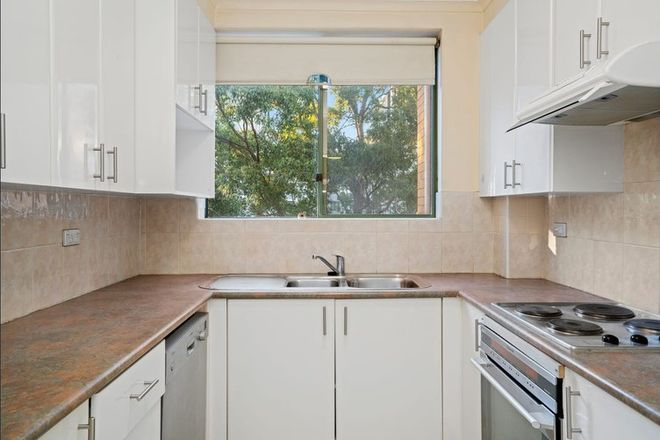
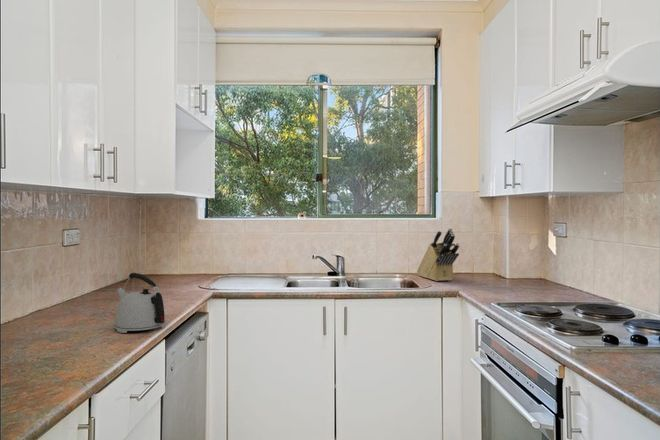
+ knife block (437, 253)
+ kettle (139, 300)
